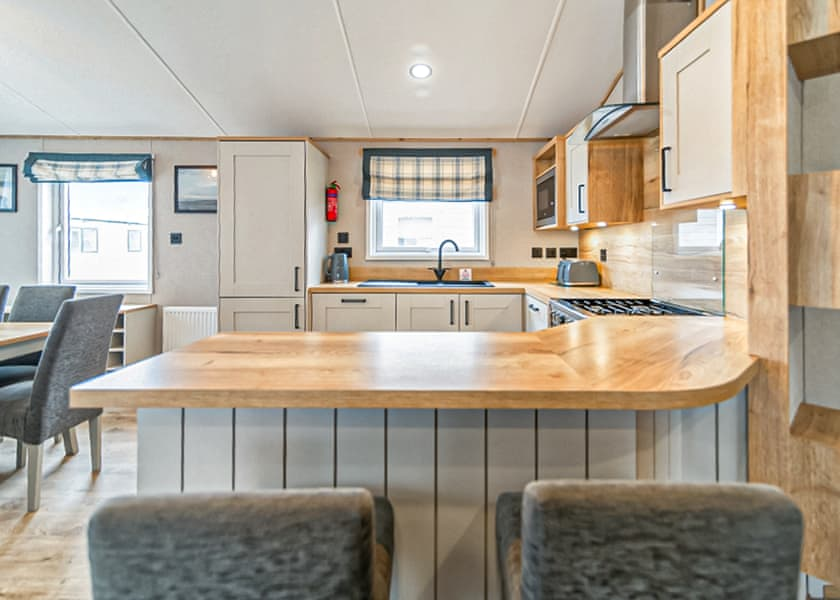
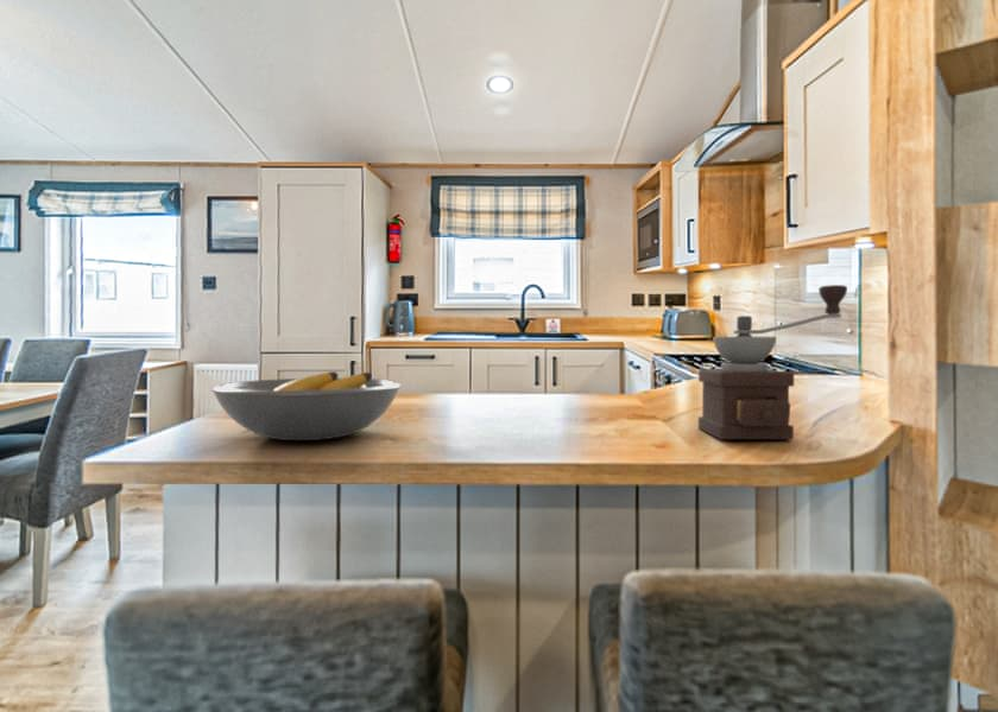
+ coffee grinder (777, 370)
+ fruit bowl (310, 402)
